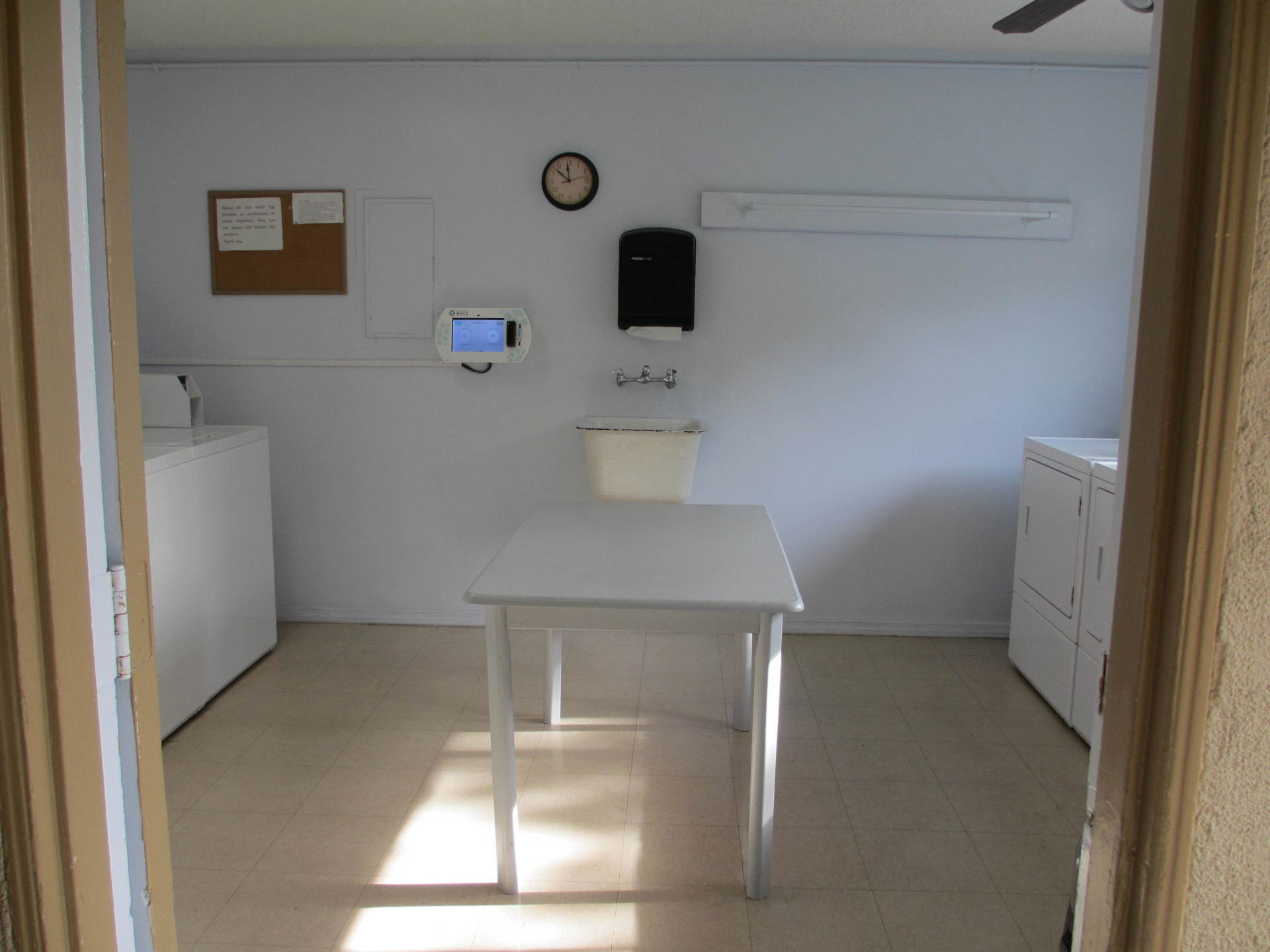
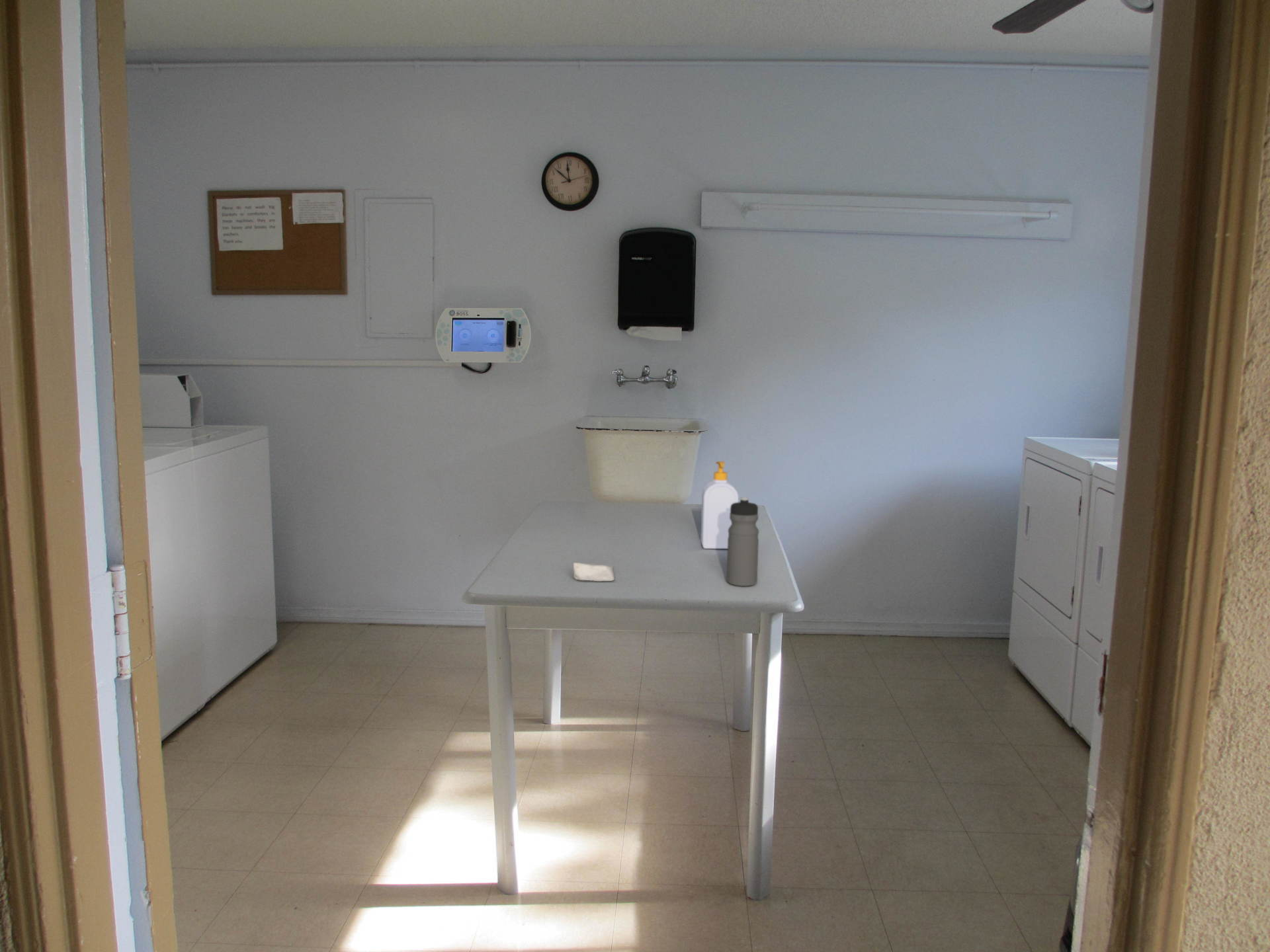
+ water bottle (743, 540)
+ soap bar (593, 570)
+ soap bottle (720, 504)
